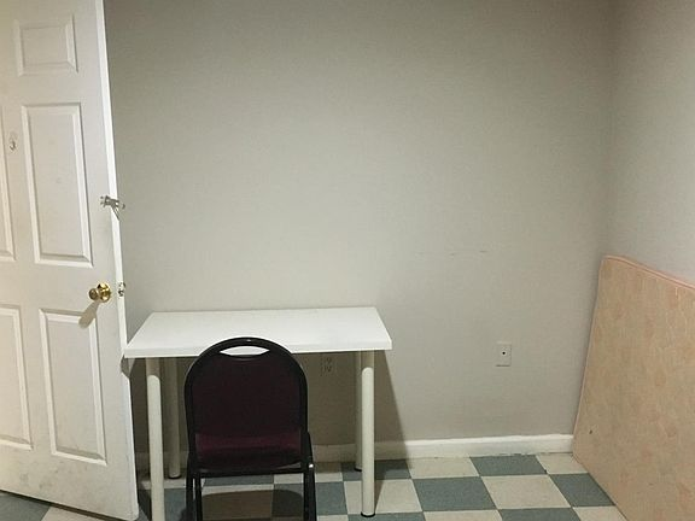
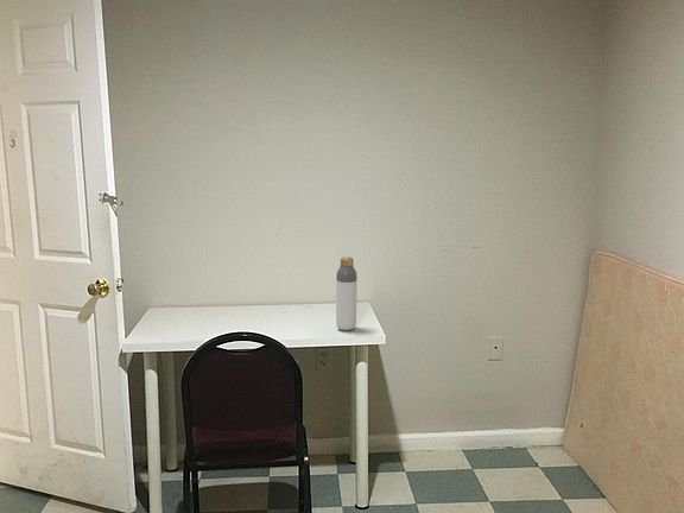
+ bottle (346, 293)
